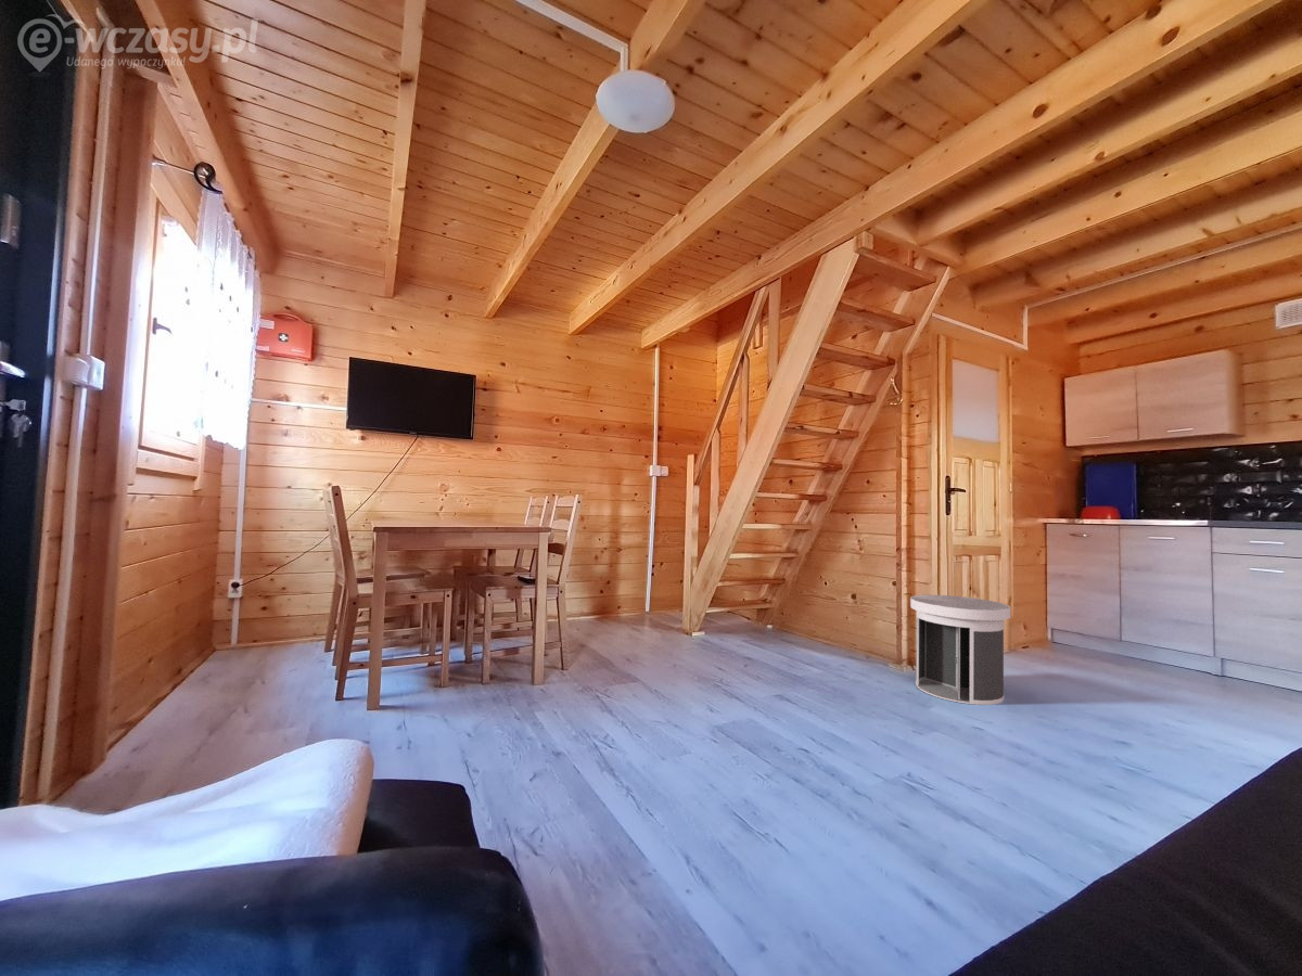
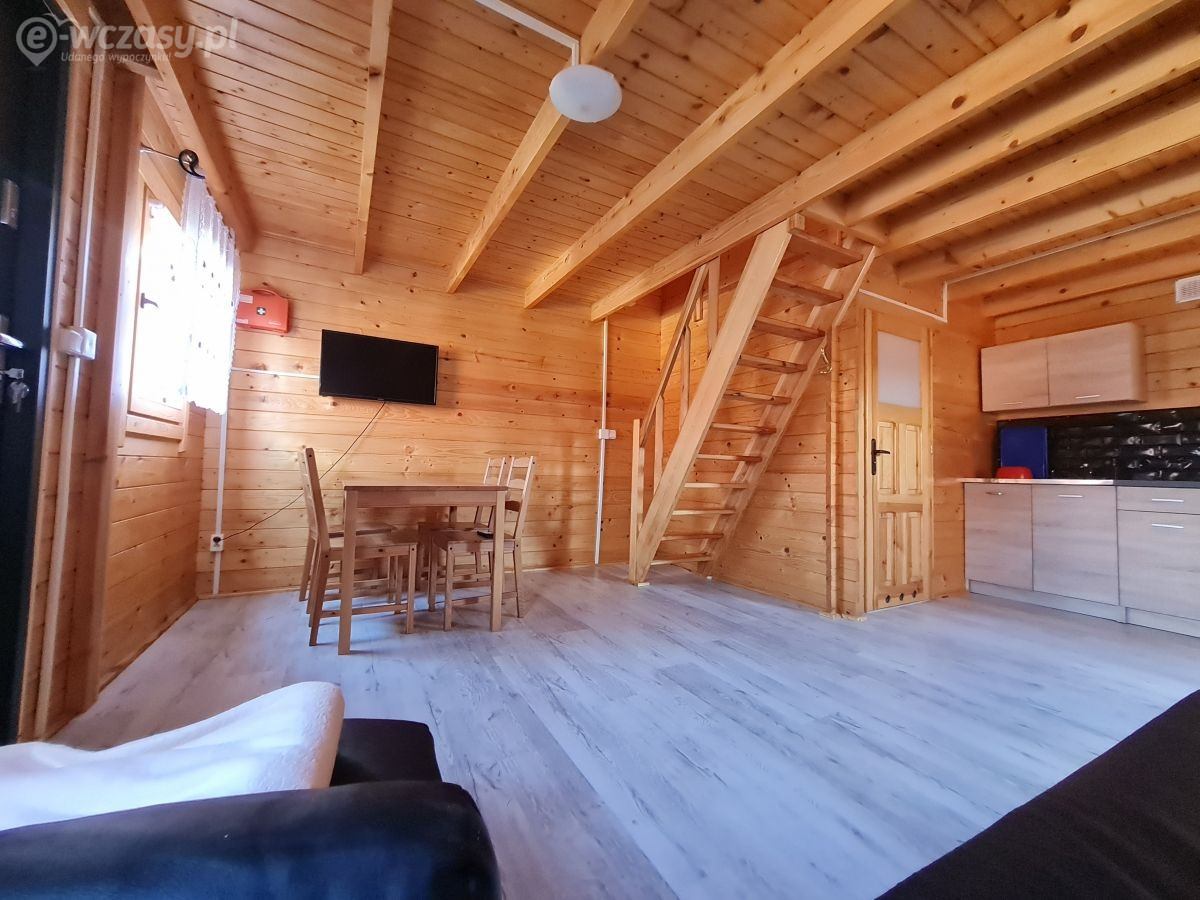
- revolving door (958, 645)
